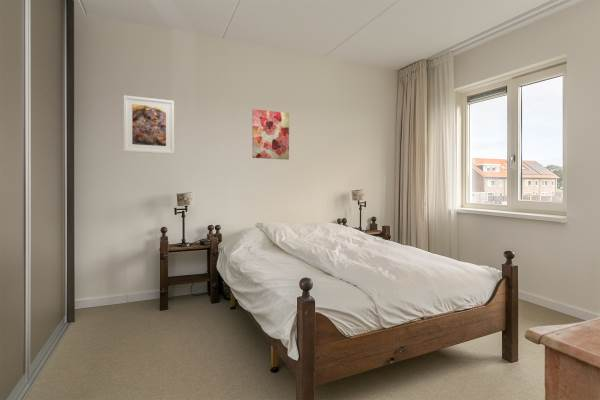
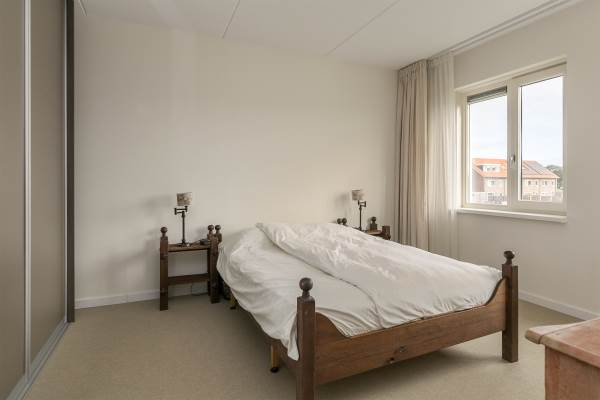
- wall art (271, 135)
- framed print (149, 125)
